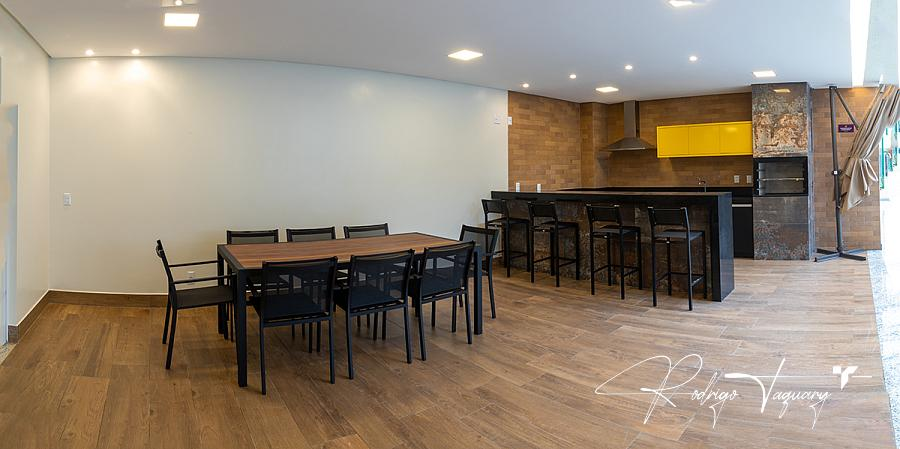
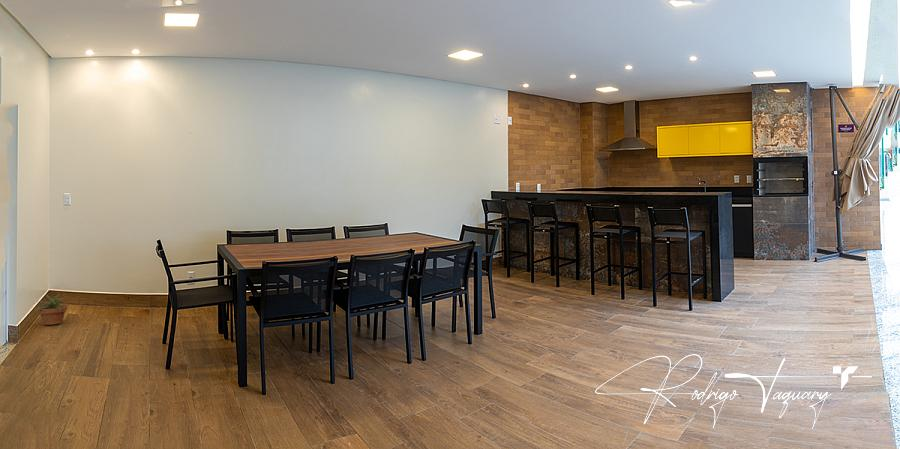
+ potted plant (53, 308)
